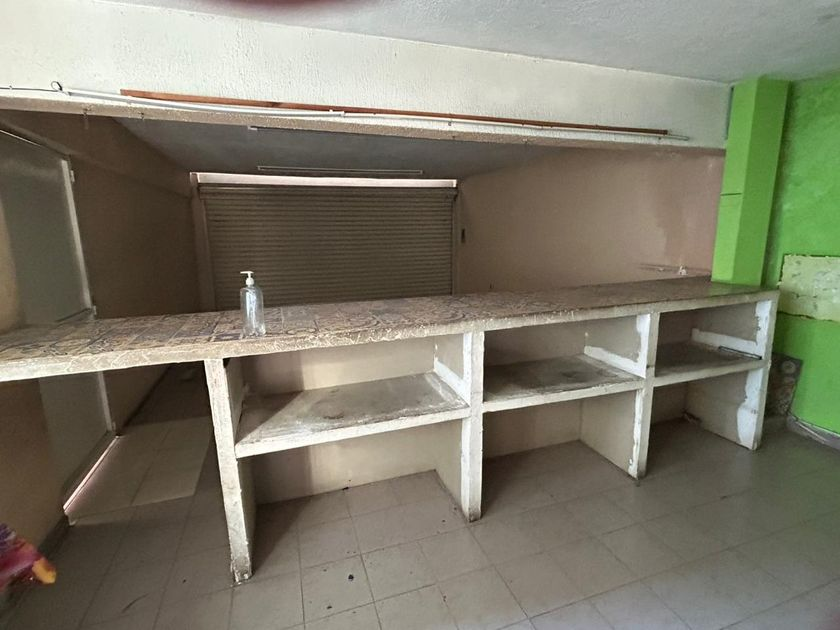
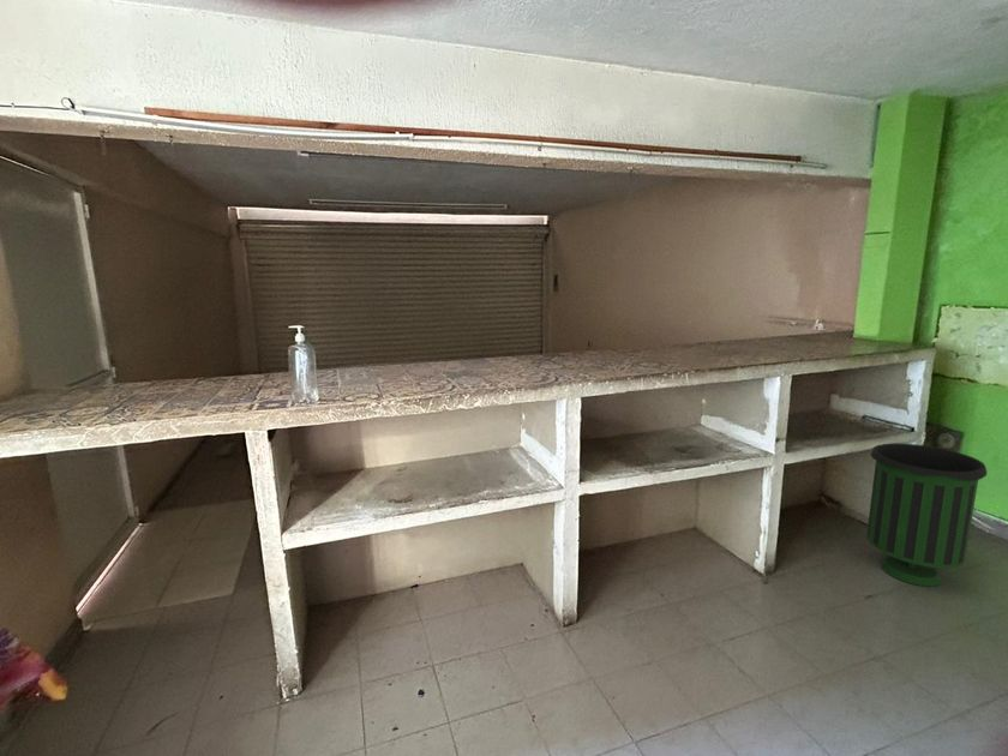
+ trash can (917, 515)
